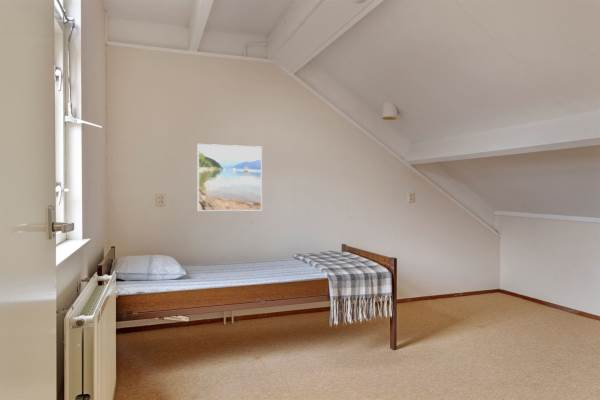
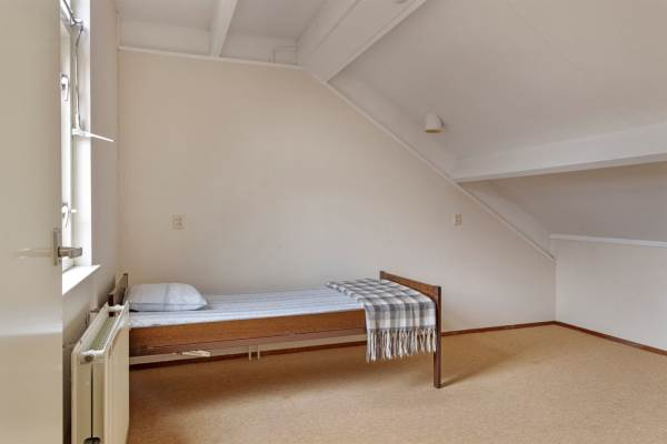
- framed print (230, 178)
